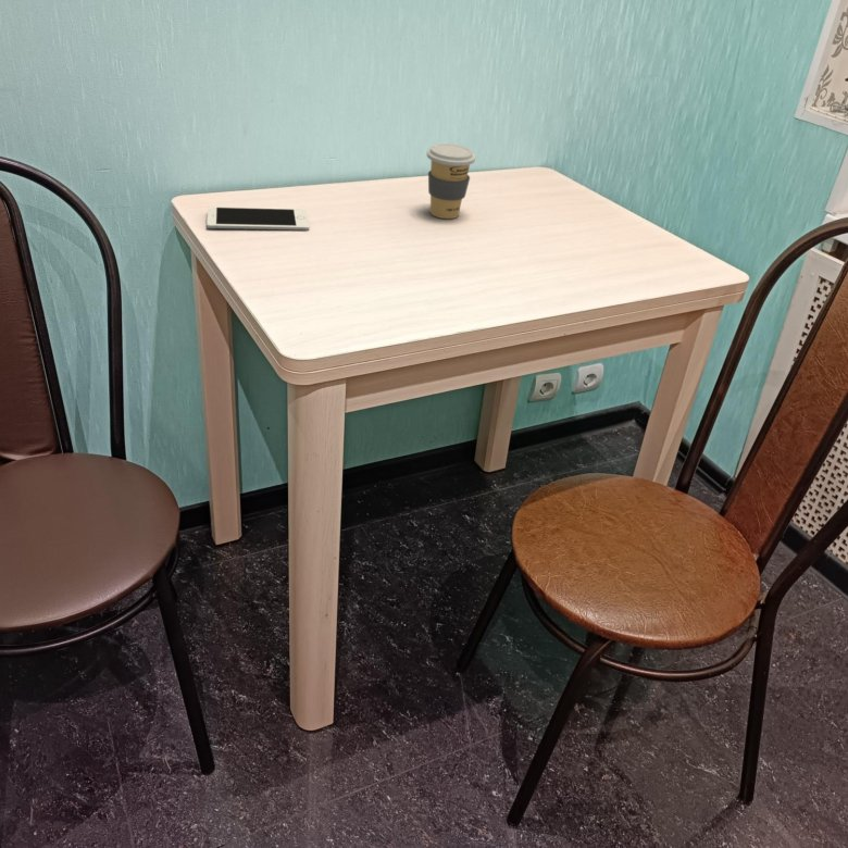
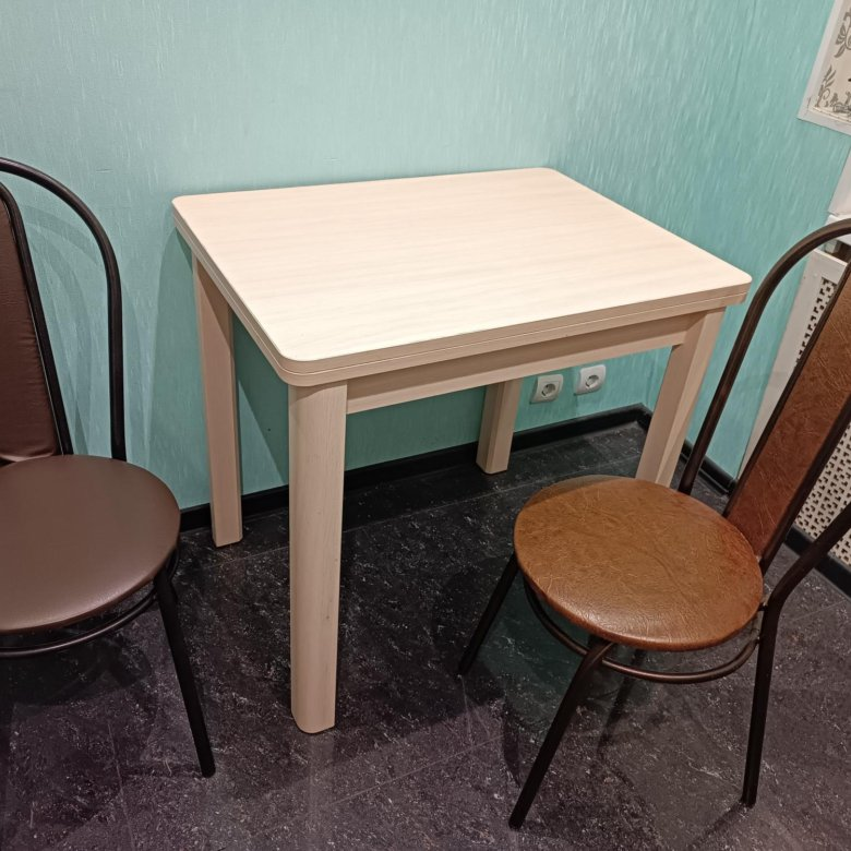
- coffee cup (448, 182)
- cell phone (258, 217)
